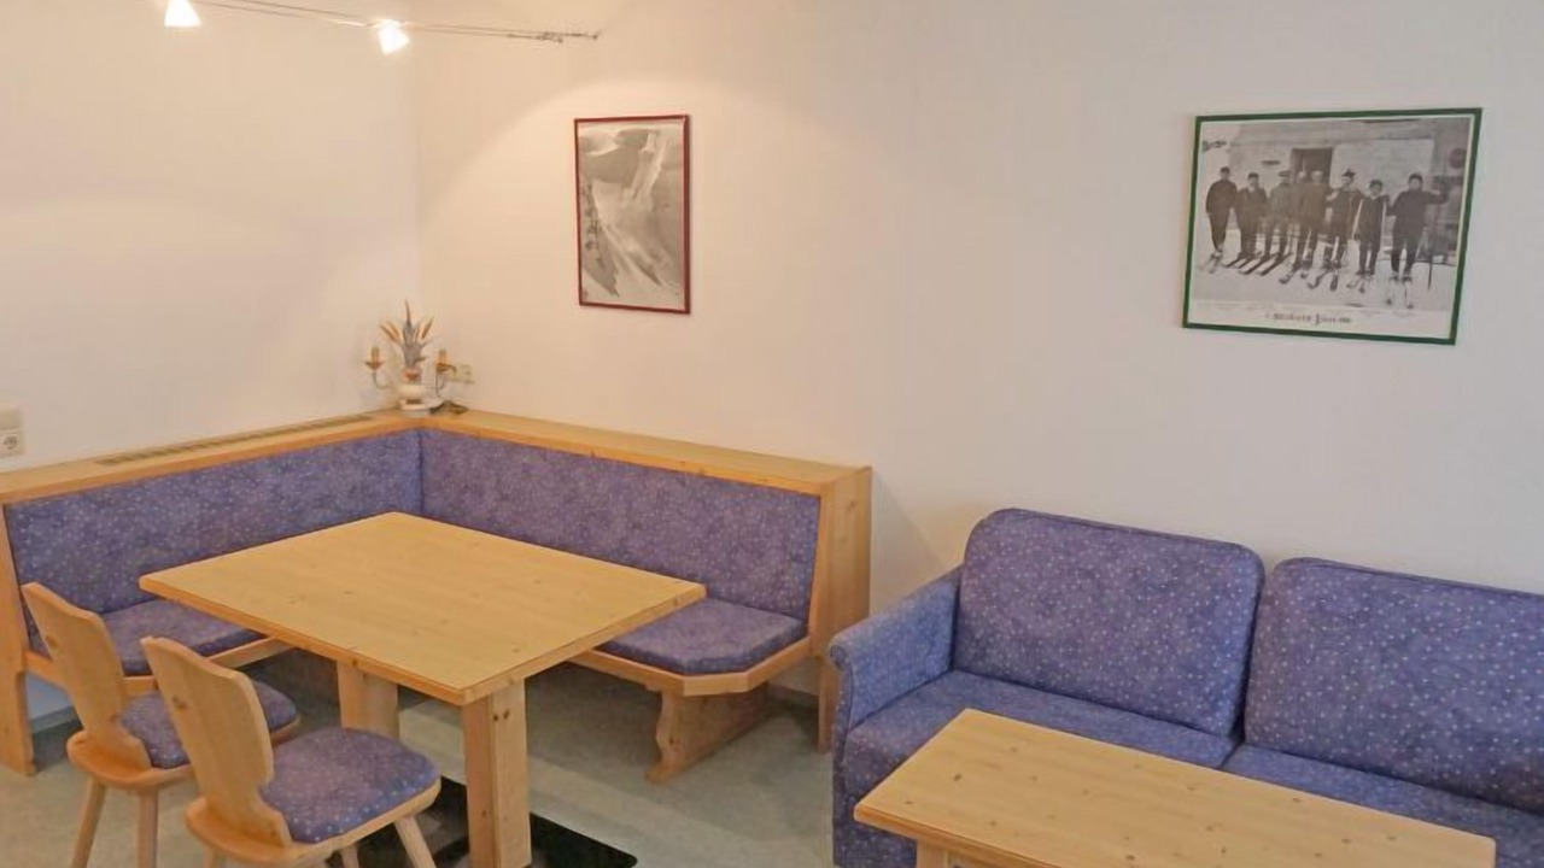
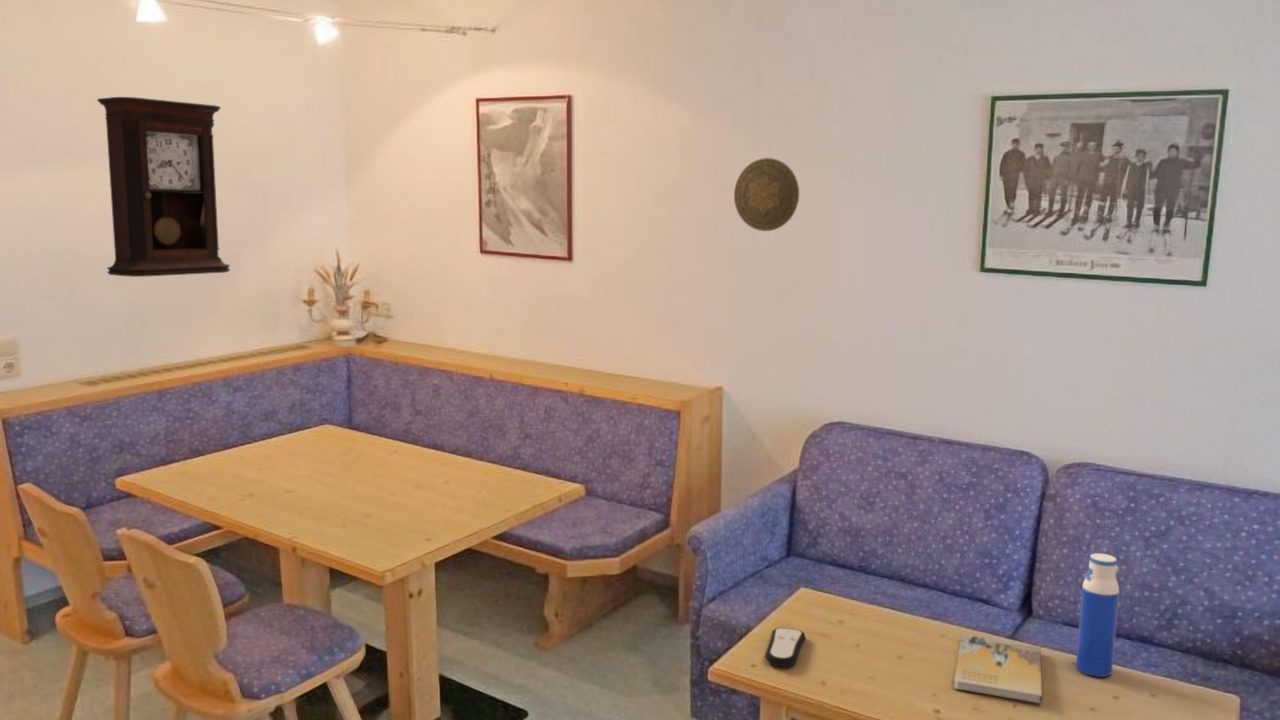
+ water bottle (1098, 614)
+ book (998, 666)
+ remote control (784, 646)
+ decorative plate (764, 194)
+ pendulum clock (169, 189)
